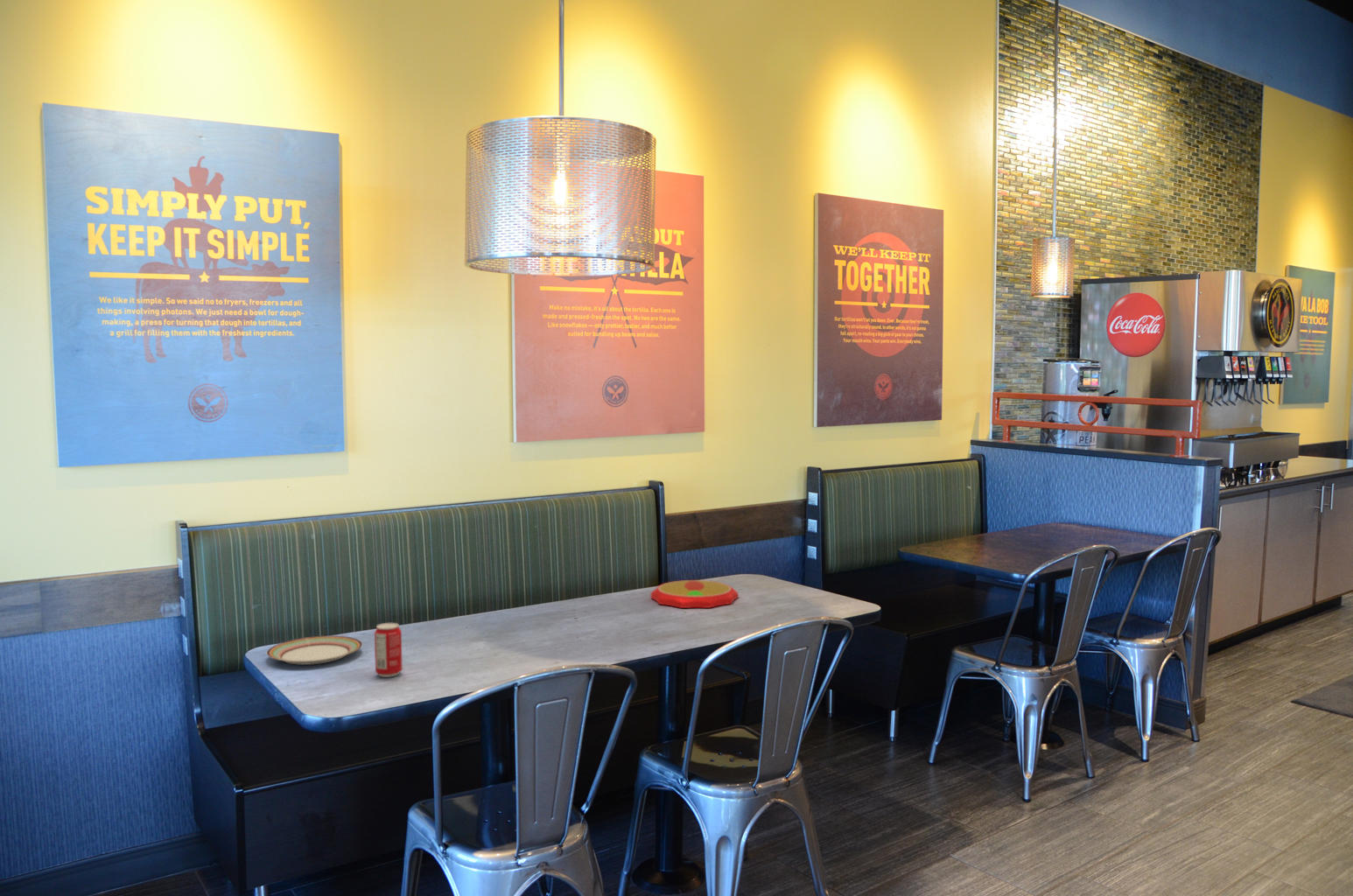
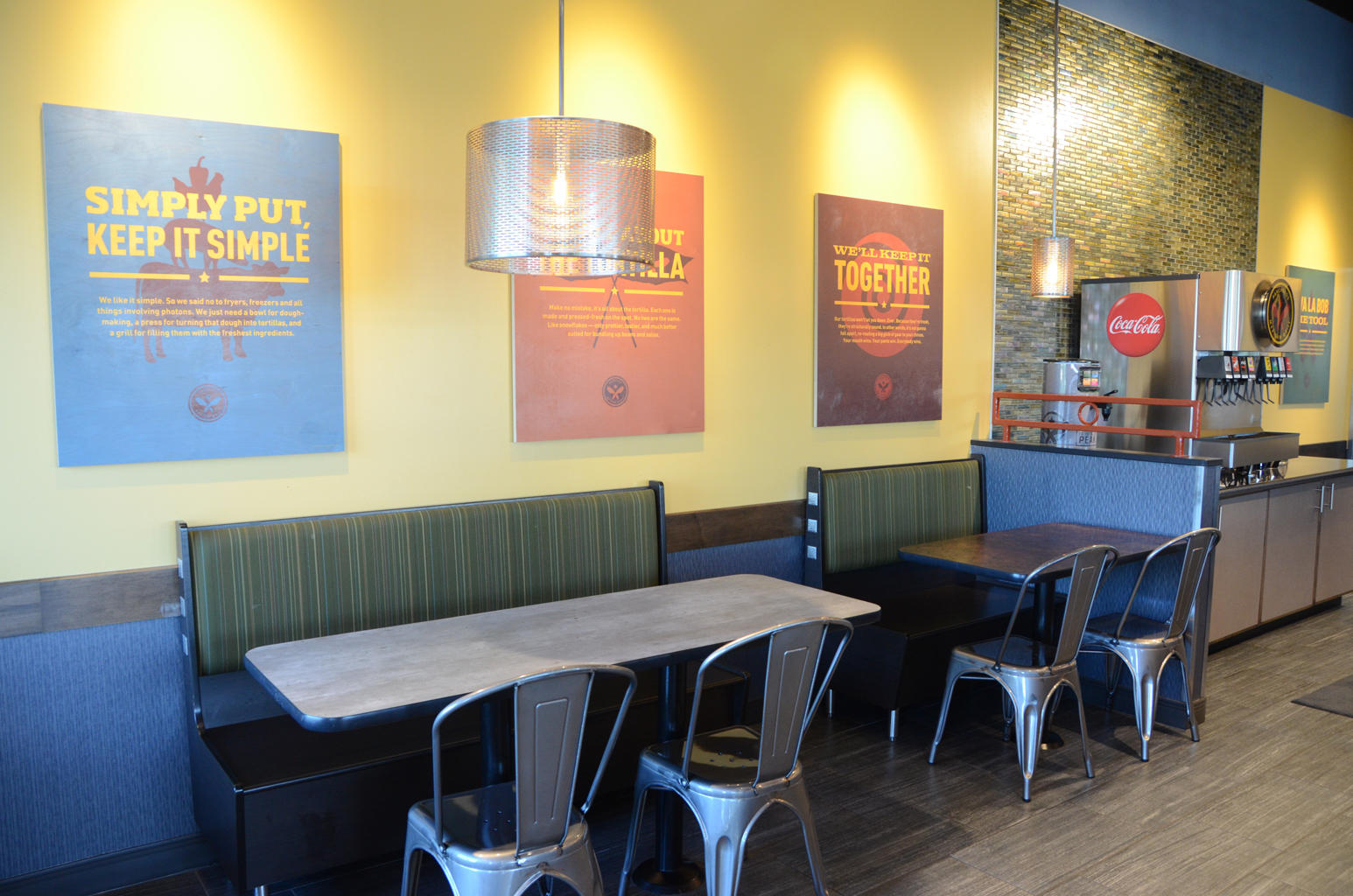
- plate (694, 592)
- beverage can (388, 649)
- plate (315, 651)
